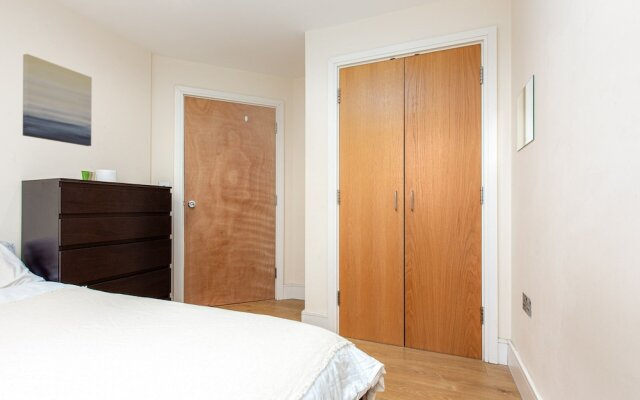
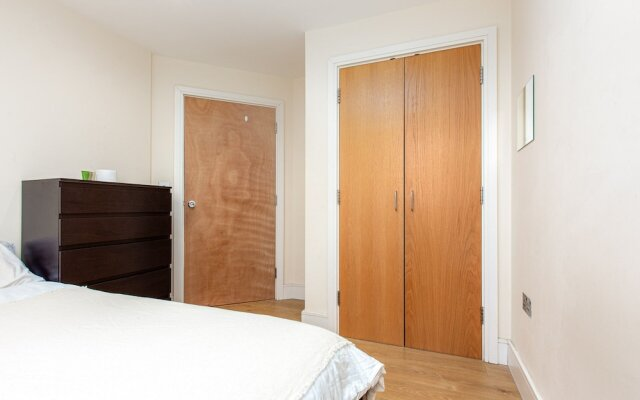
- wall art (60, 104)
